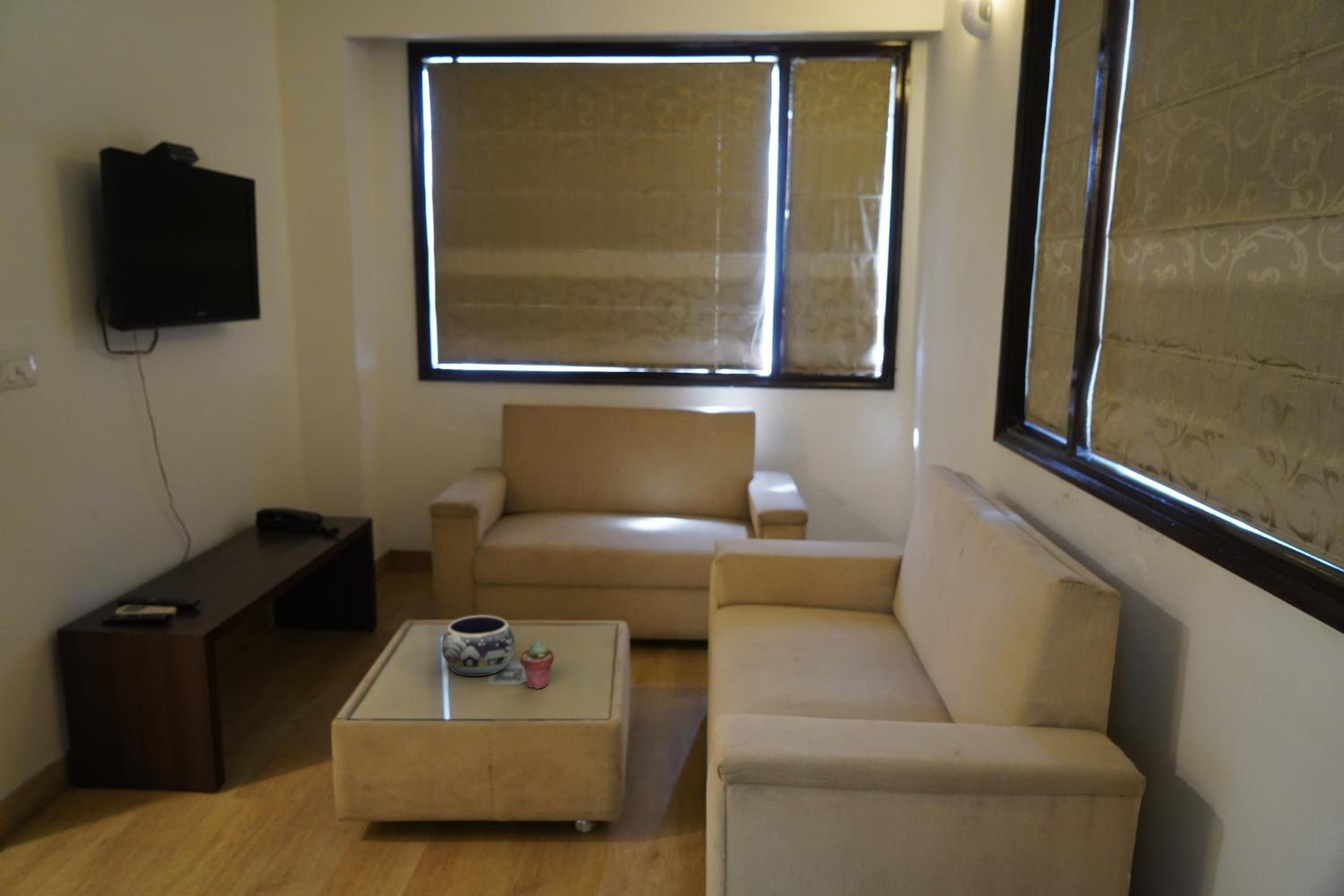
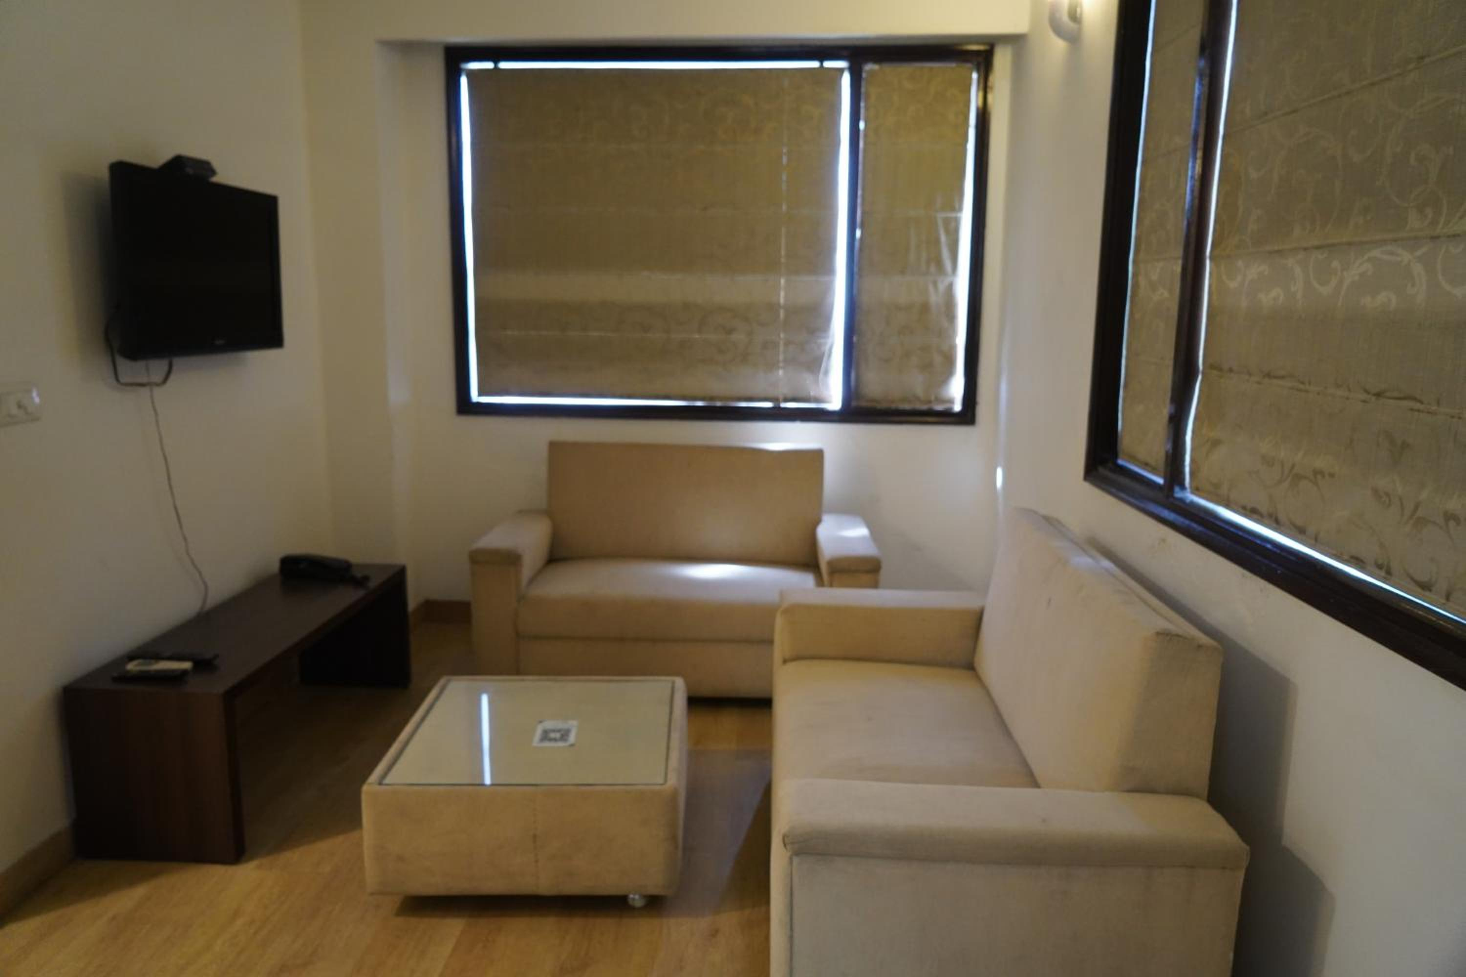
- potted succulent (537, 663)
- decorative bowl (478, 645)
